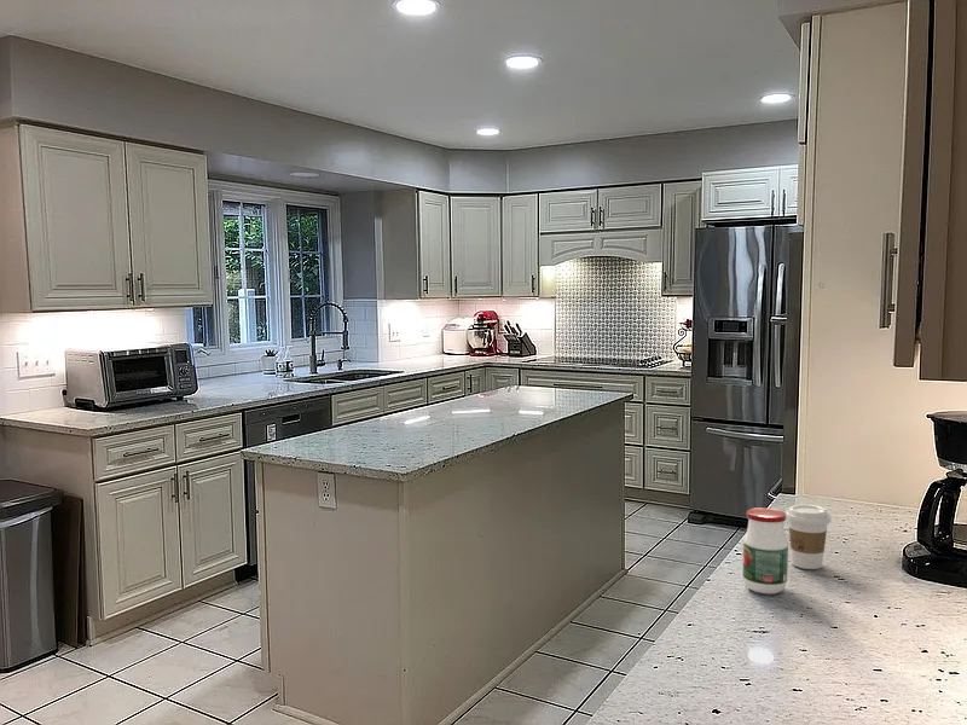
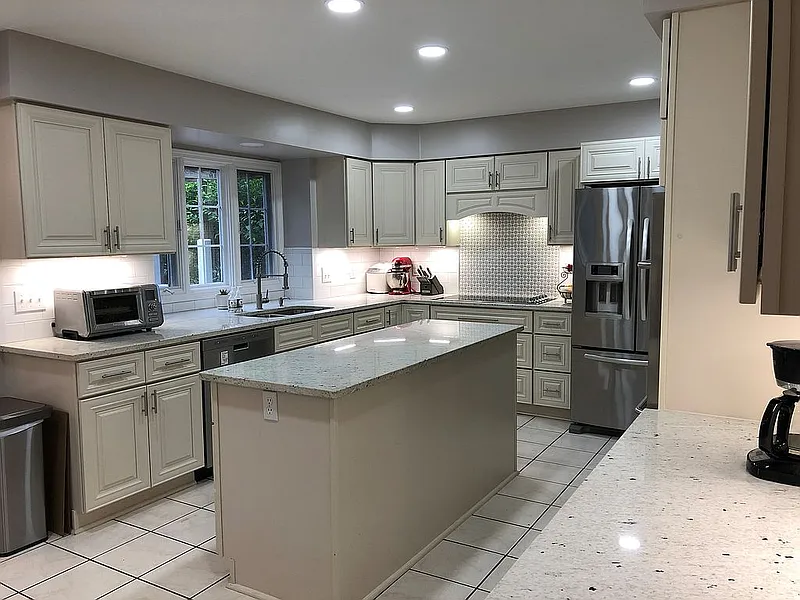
- coffee cup (807, 536)
- jar (765, 550)
